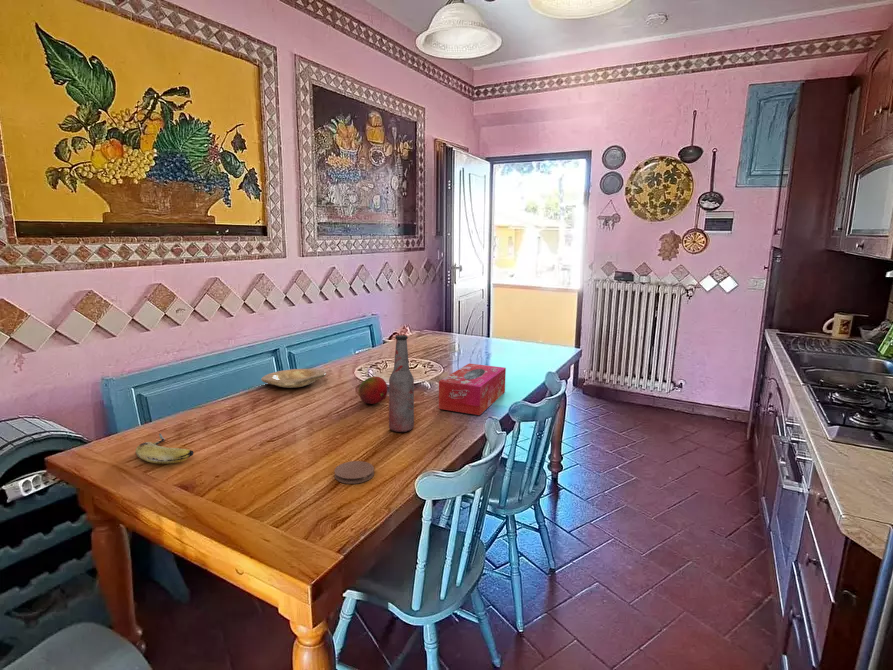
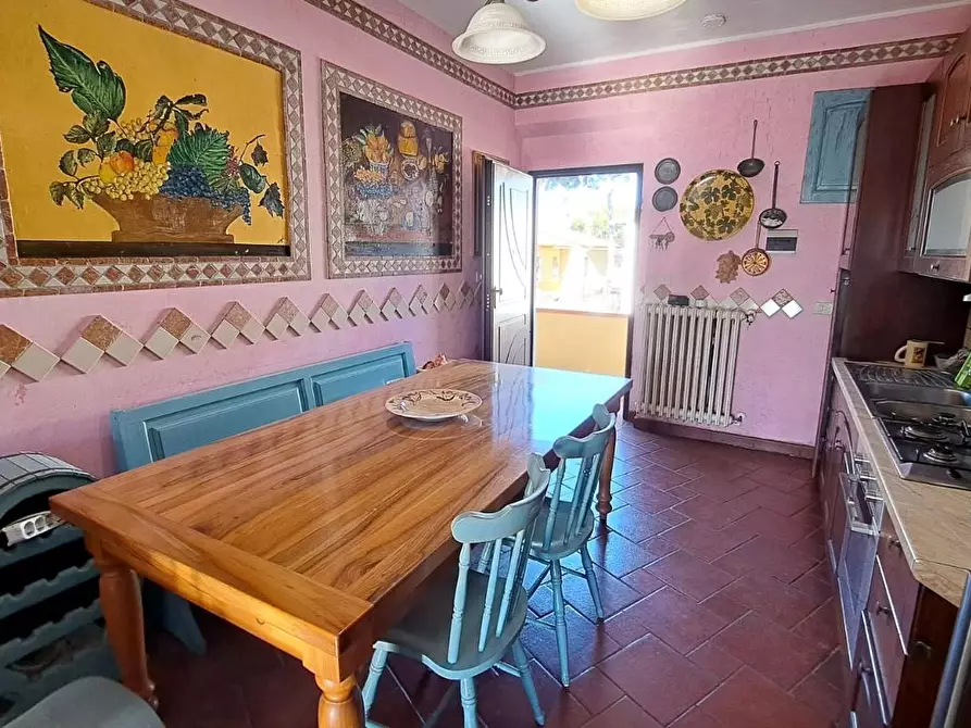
- plate (294, 378)
- bottle (401, 383)
- fruit (372, 390)
- coaster (354, 471)
- fruit (159, 448)
- tissue box (473, 387)
